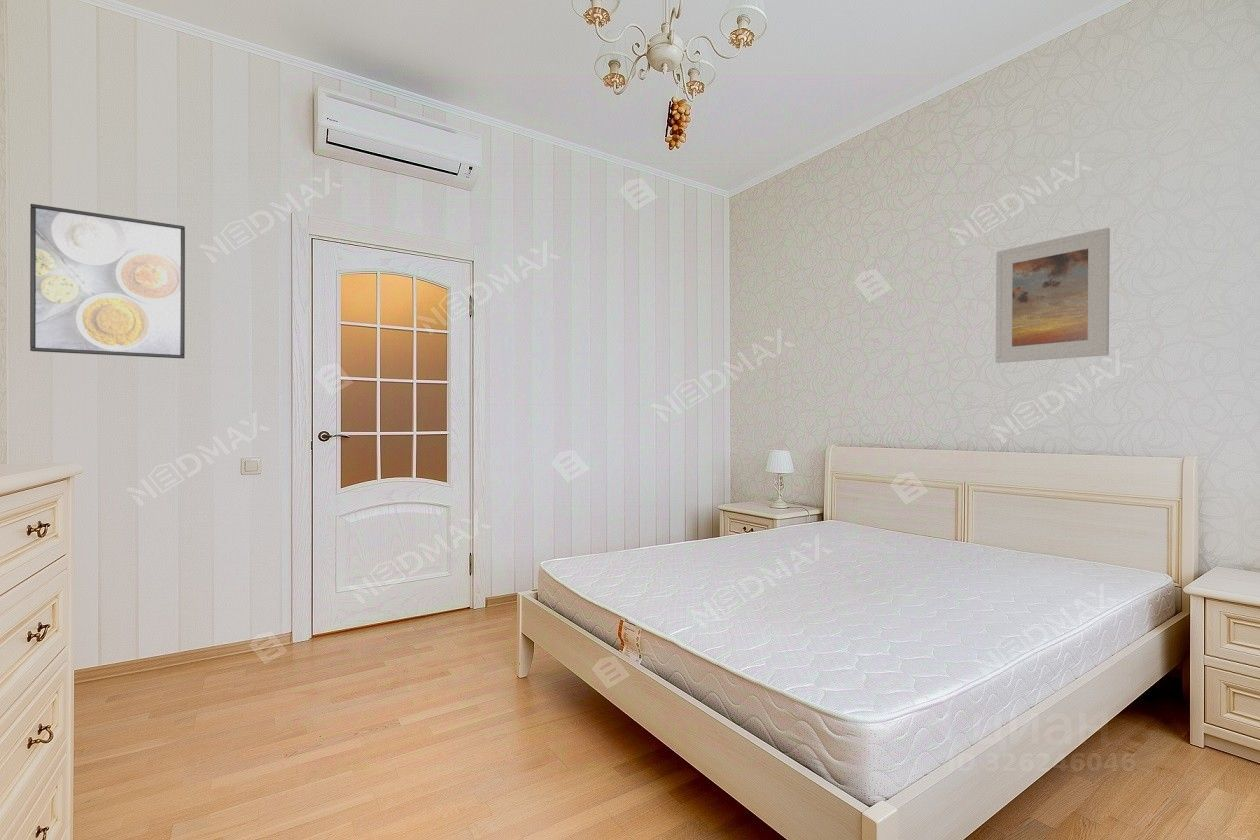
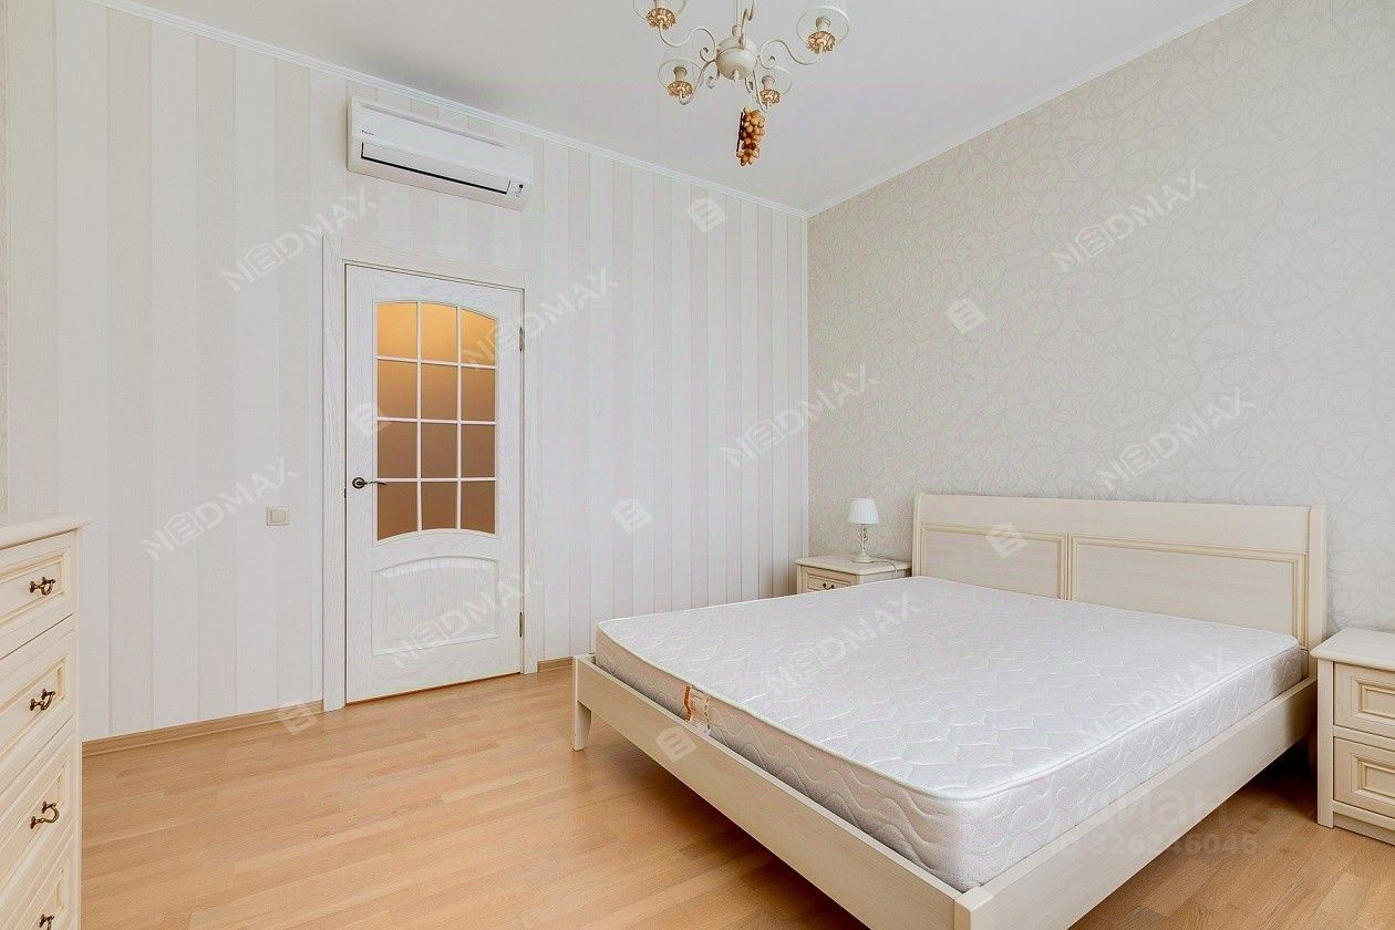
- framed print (1048, 300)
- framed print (111, 285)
